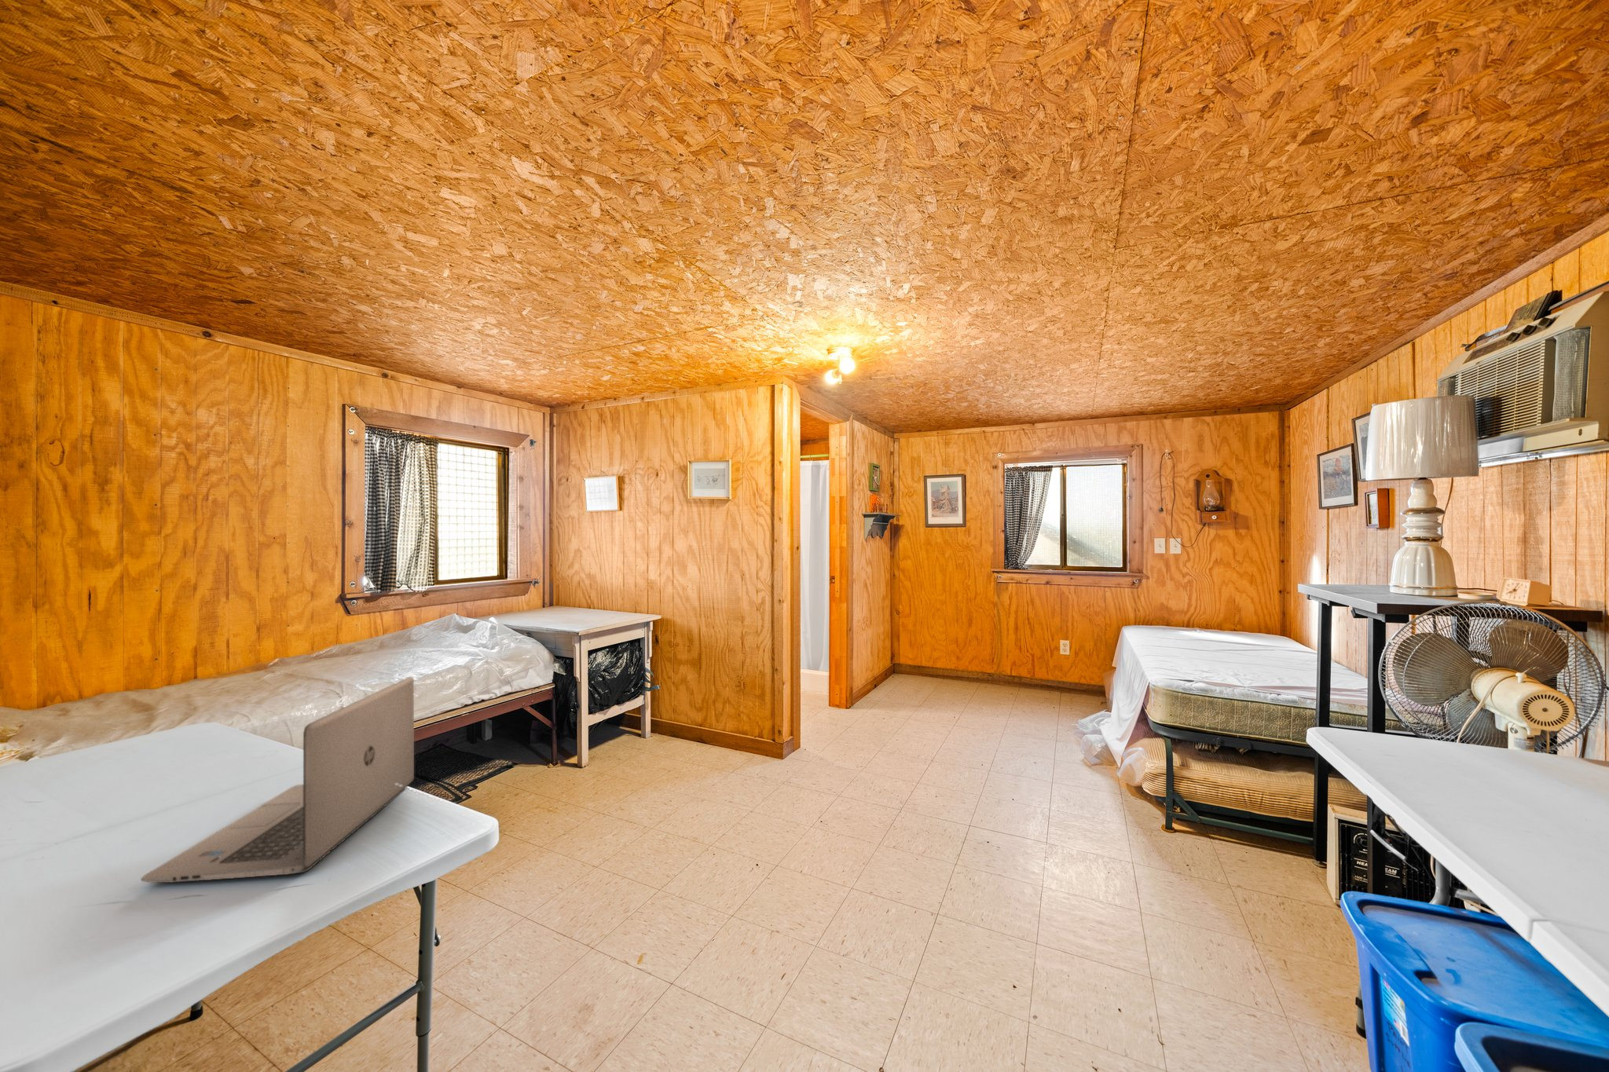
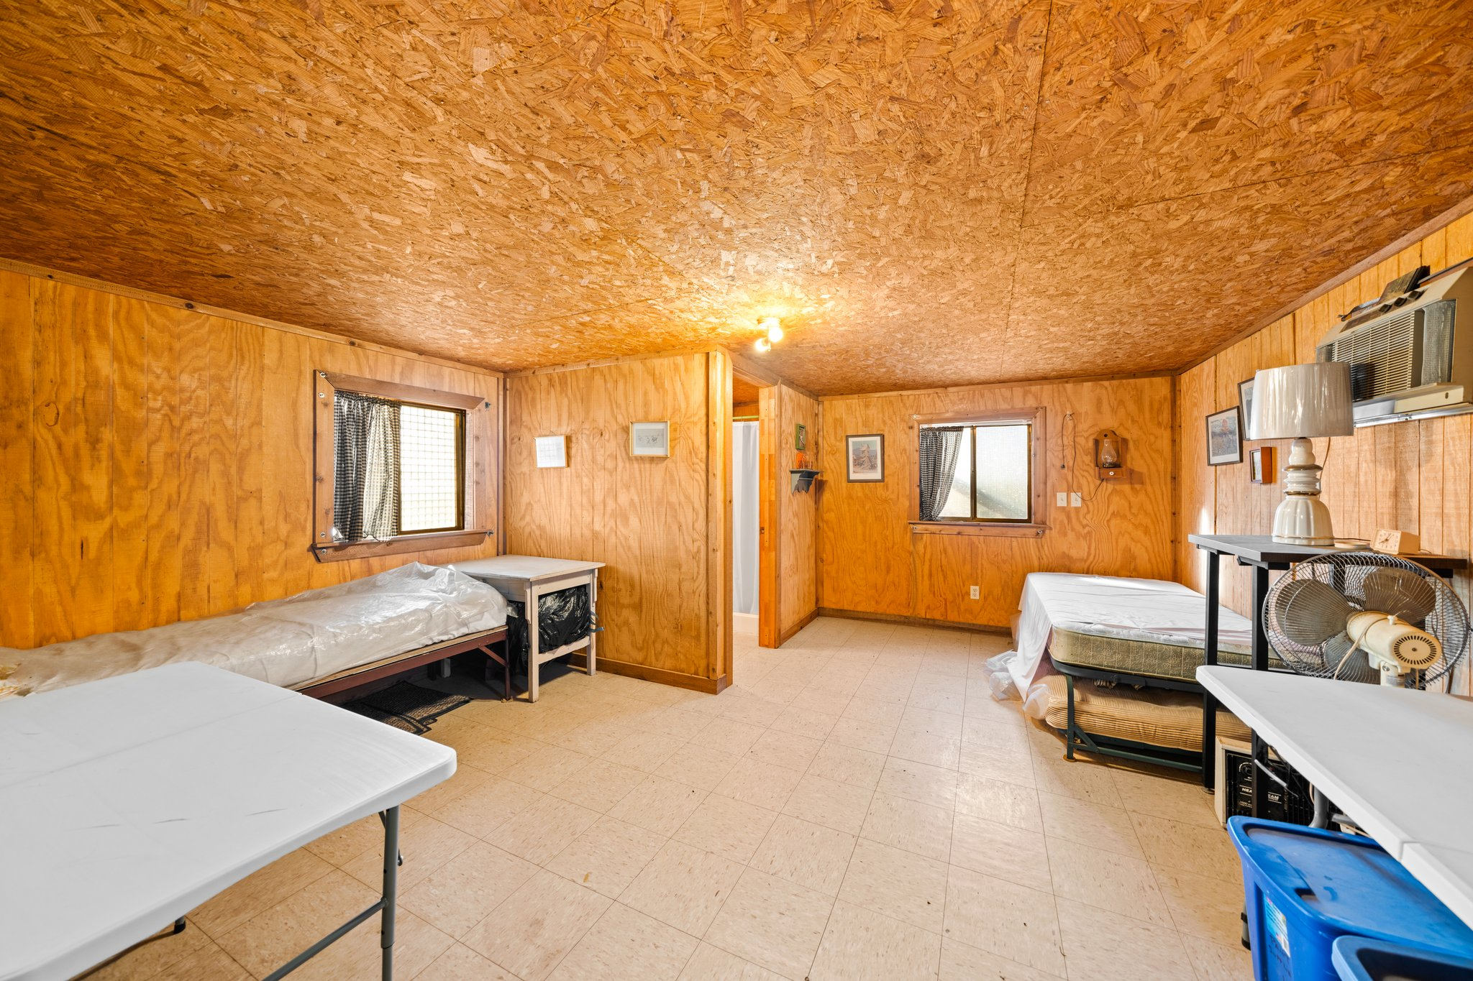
- laptop (304, 765)
